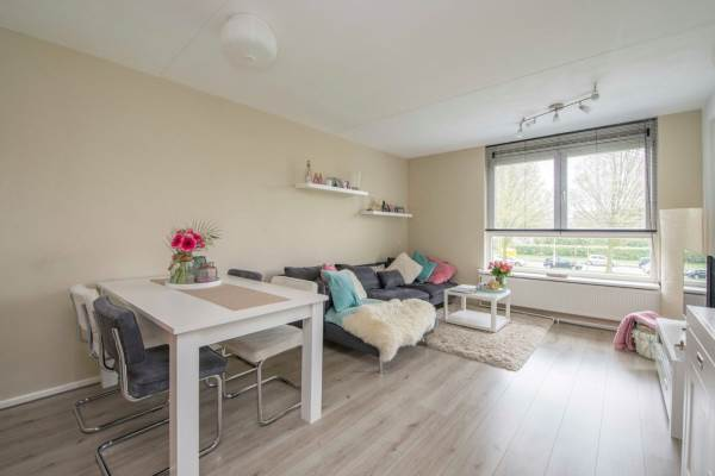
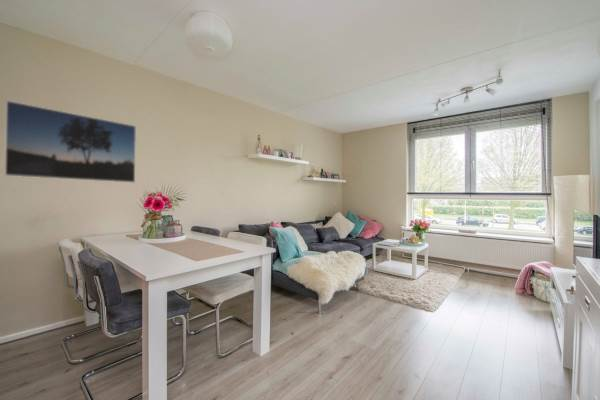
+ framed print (79, 147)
